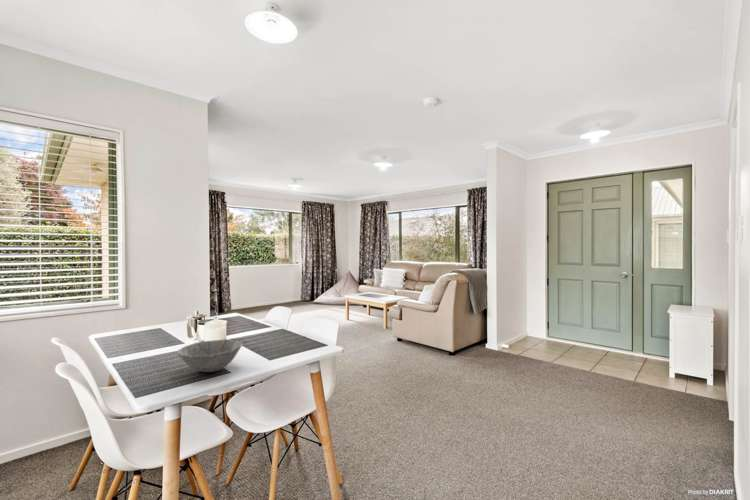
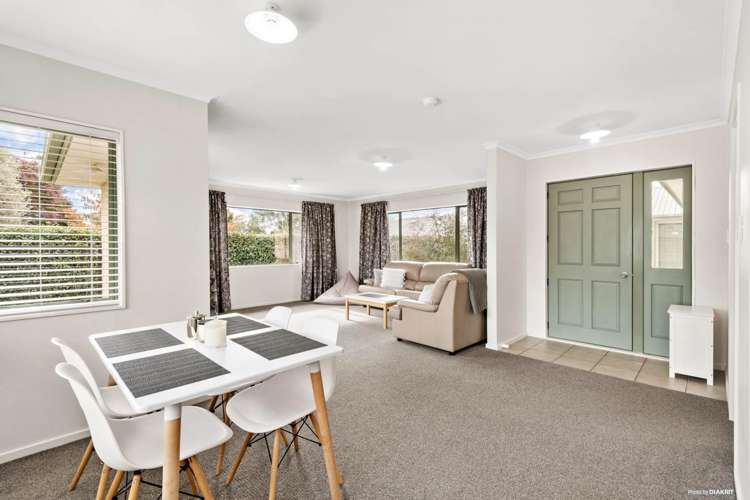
- bowl (211, 357)
